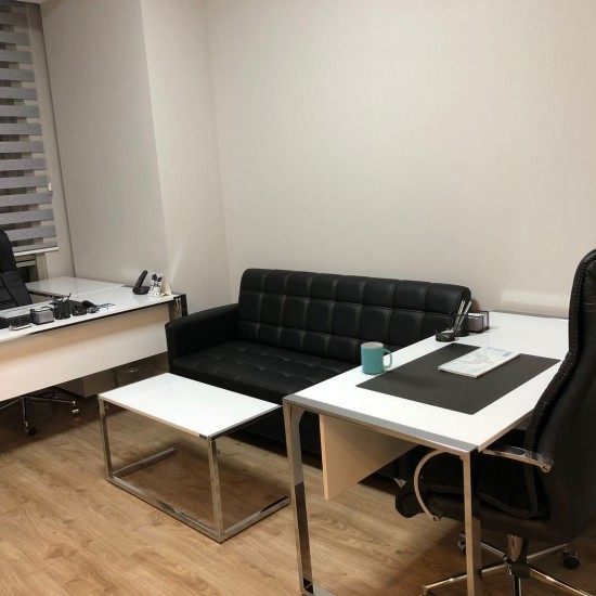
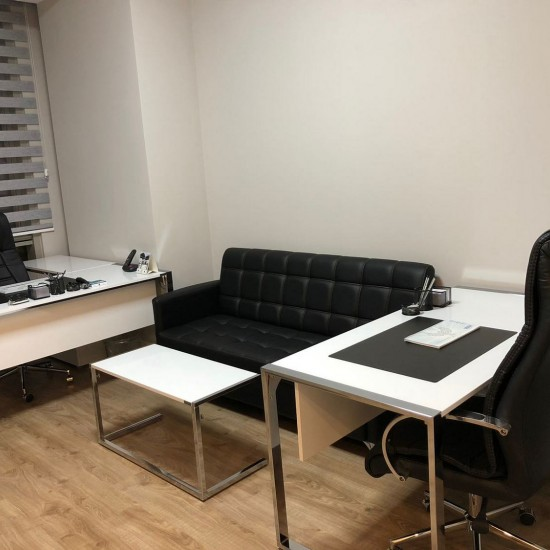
- mug (377, 358)
